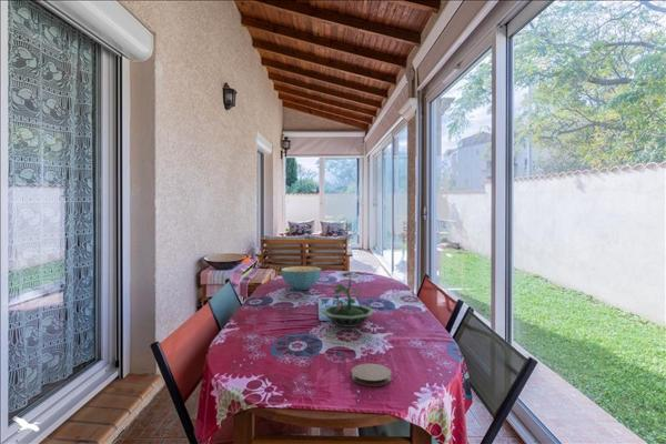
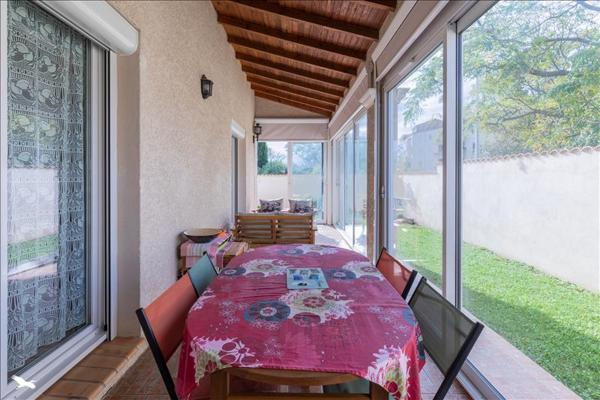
- cereal bowl (301, 279)
- terrarium (350, 281)
- coaster (371, 374)
